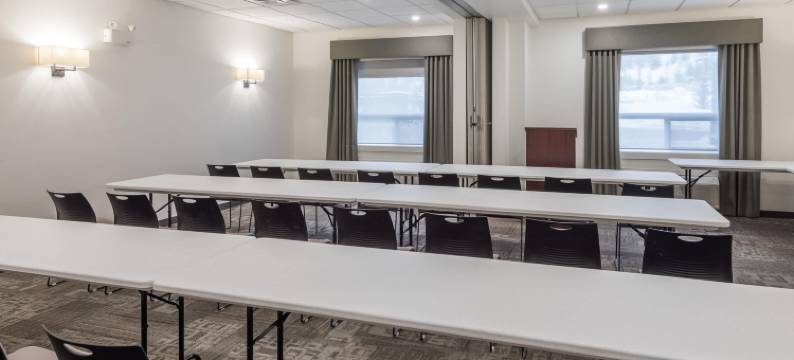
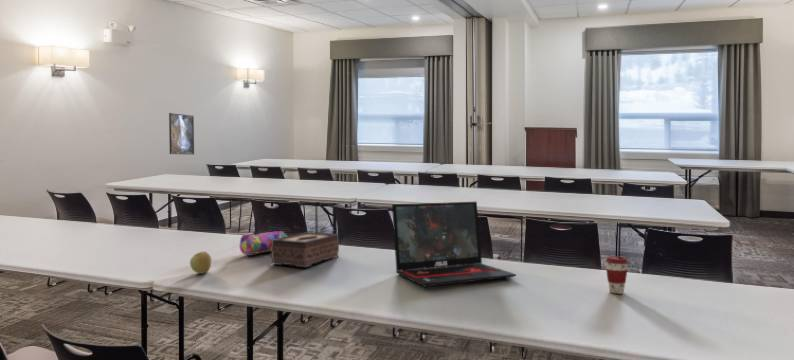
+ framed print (182, 134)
+ apple (201, 262)
+ coffee cup (616, 274)
+ laptop (452, 240)
+ tissue box (306, 248)
+ pencil case (264, 242)
